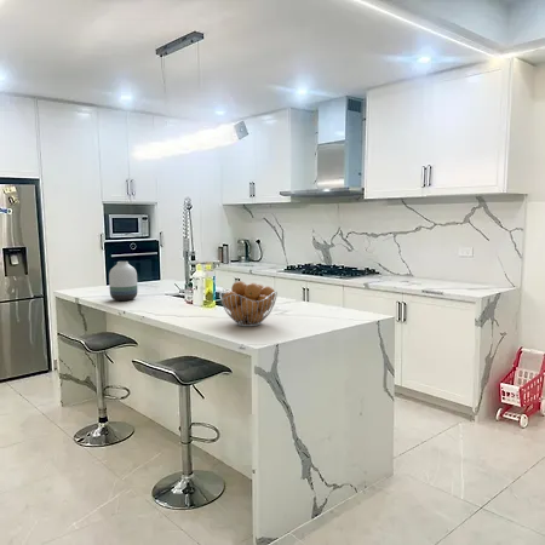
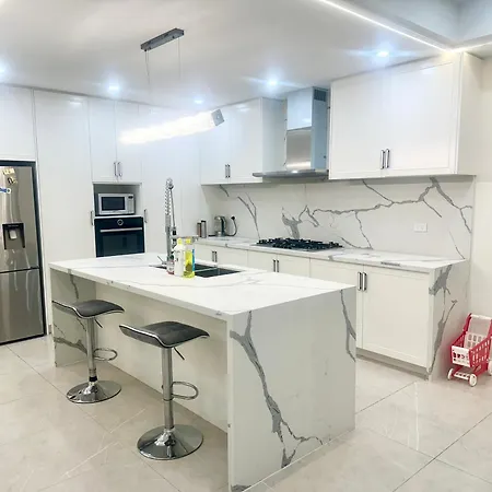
- fruit basket (248, 303)
- vase (122, 280)
